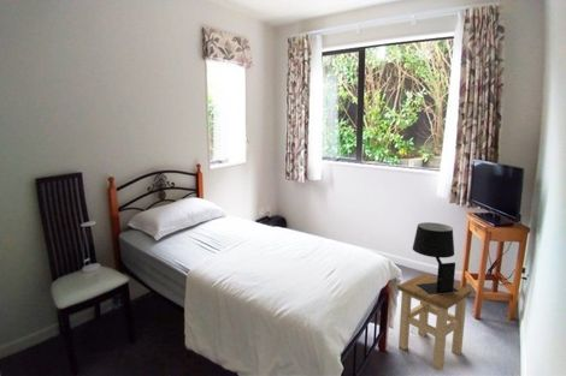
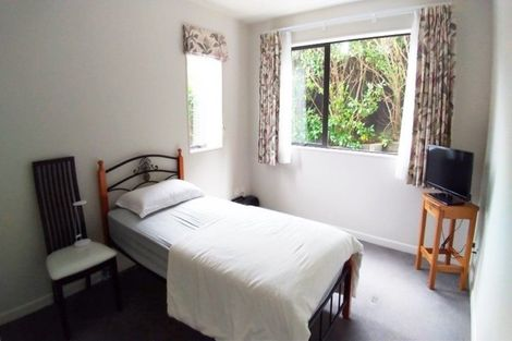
- stool (428, 318)
- table lamp (434, 256)
